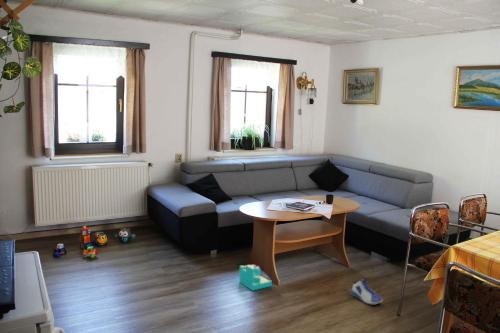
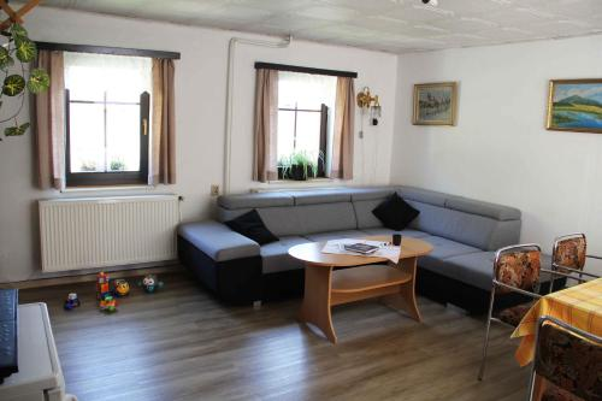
- toy blocks (255, 273)
- sneaker (365, 289)
